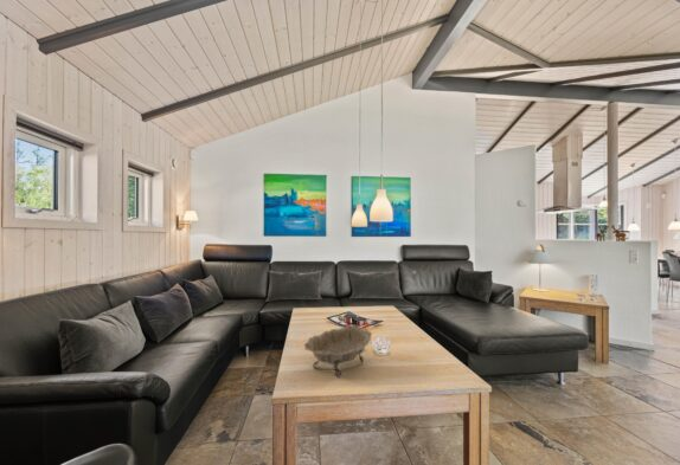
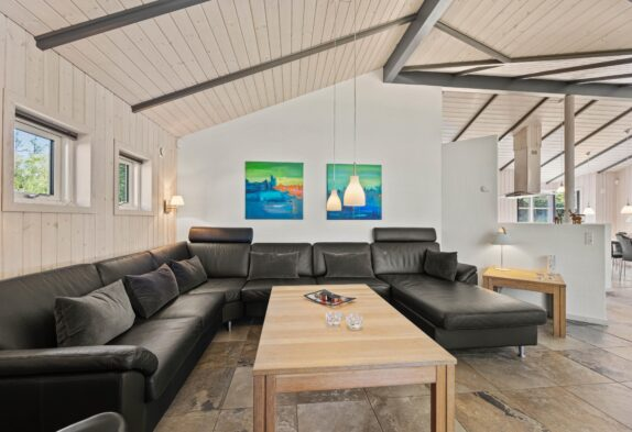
- decorative bowl (339, 350)
